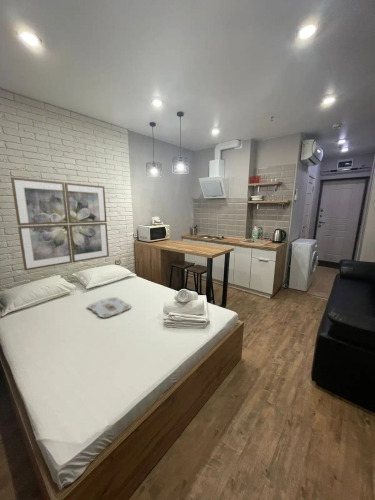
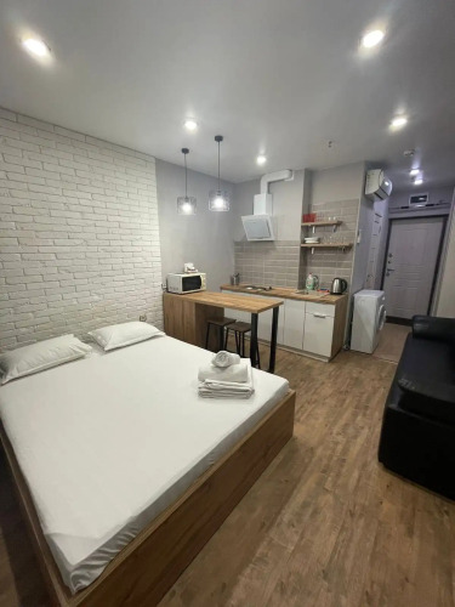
- serving tray (109, 306)
- wall art (69, 224)
